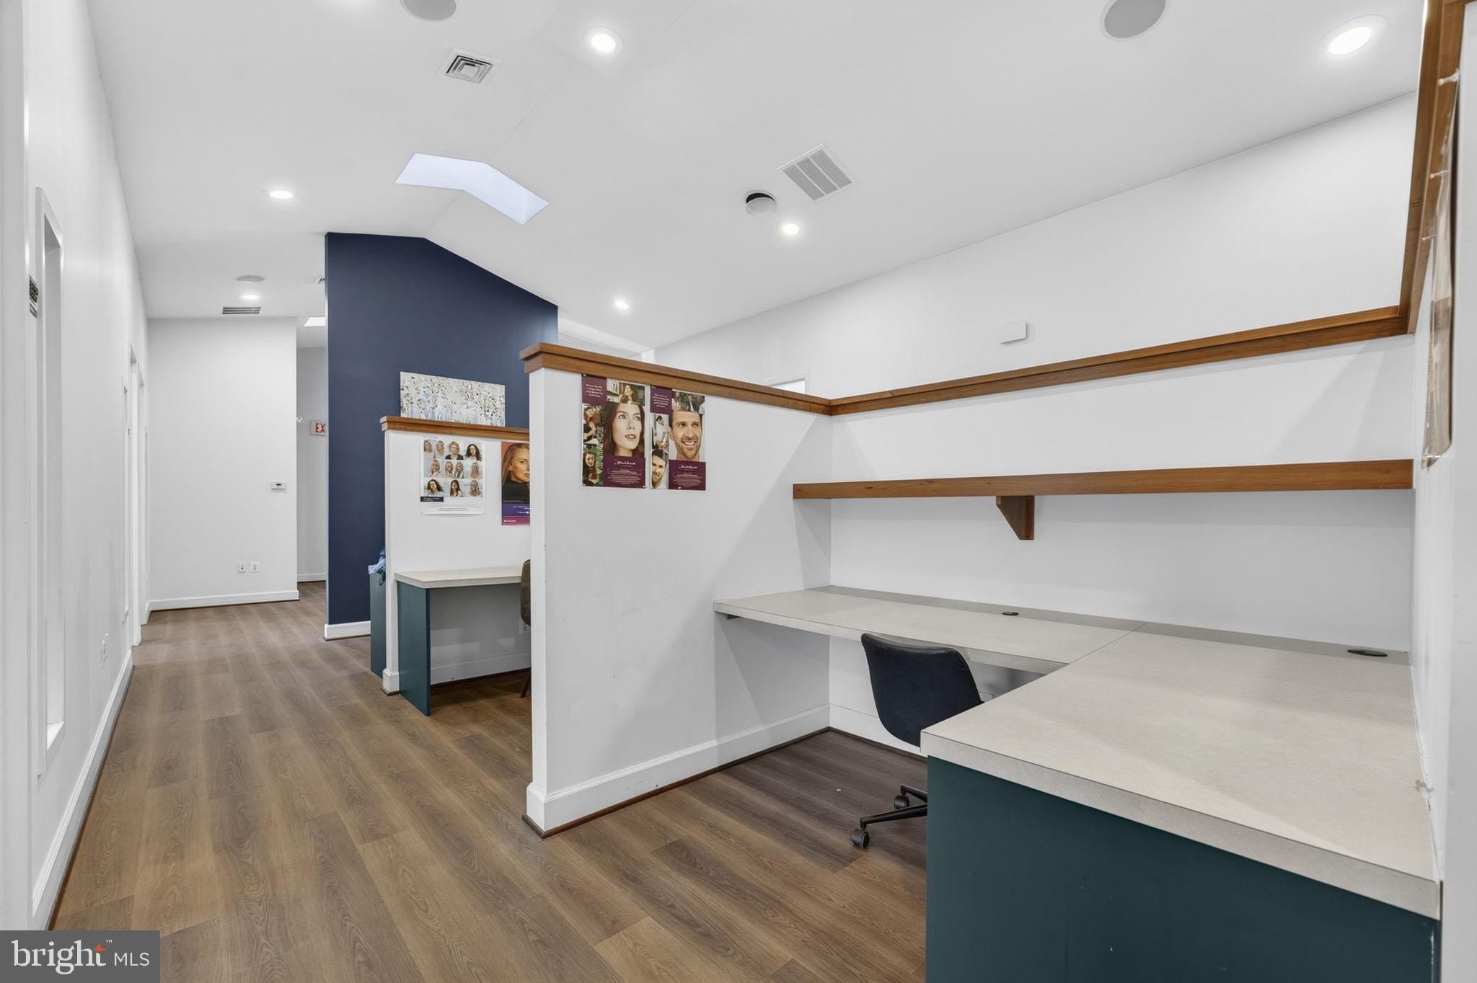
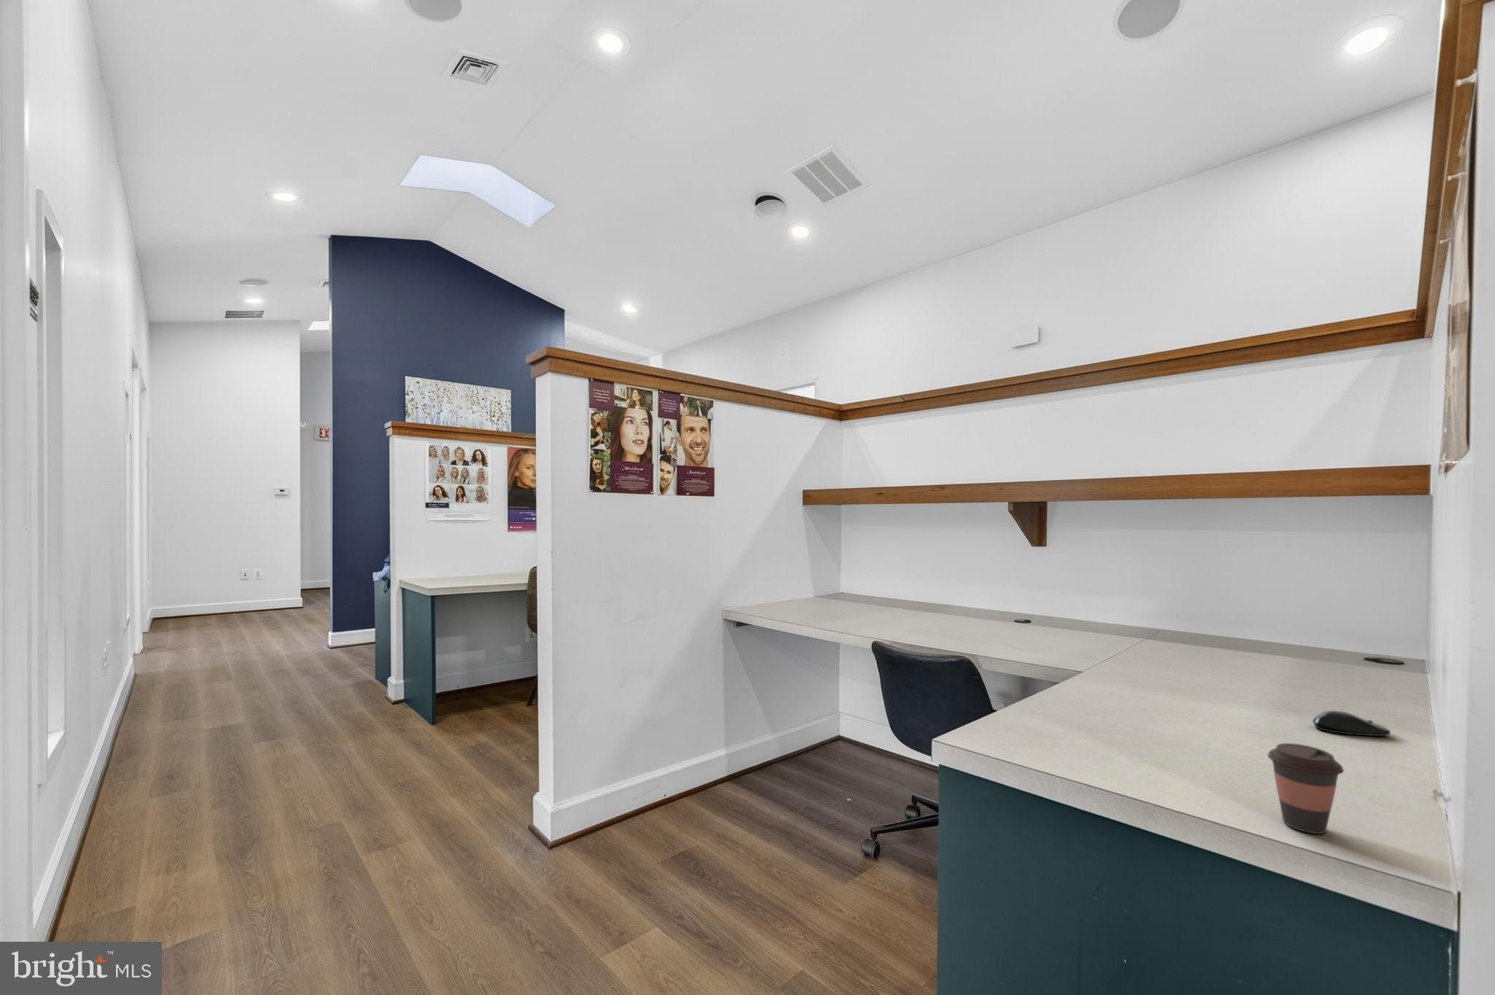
+ coffee cup (1304, 788)
+ computer mouse (1352, 722)
